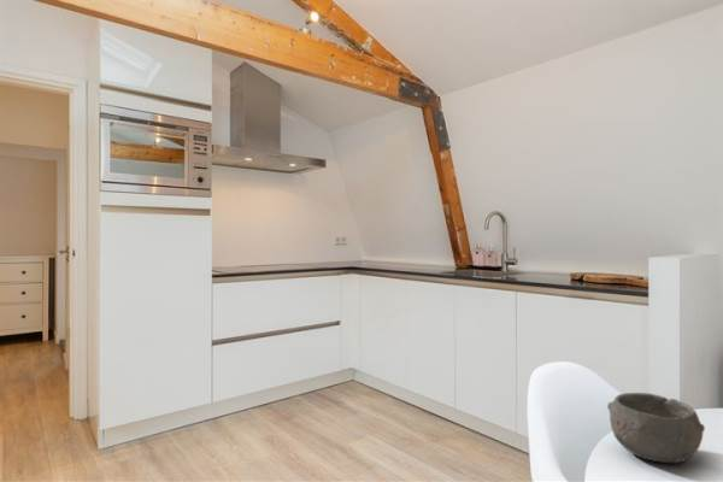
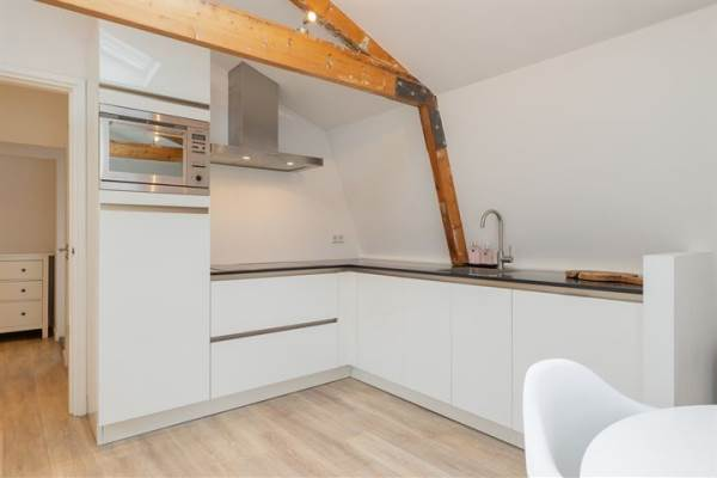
- bowl (653, 428)
